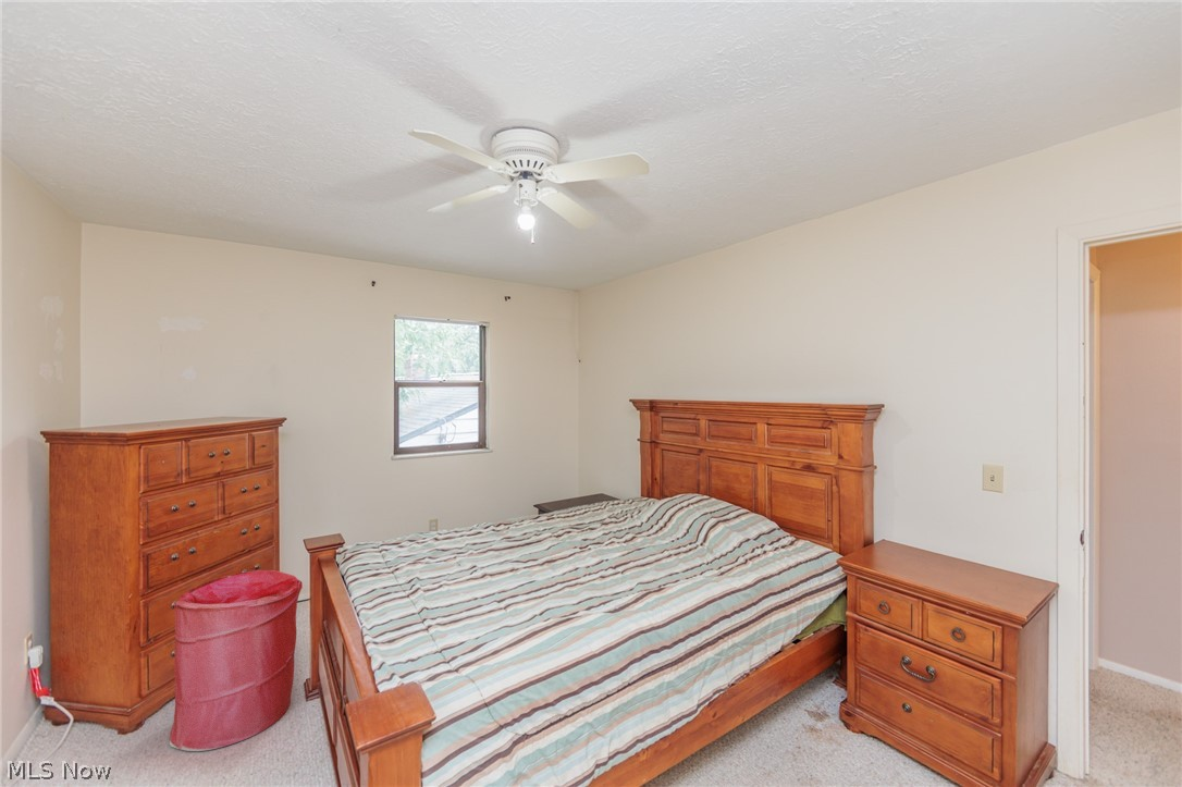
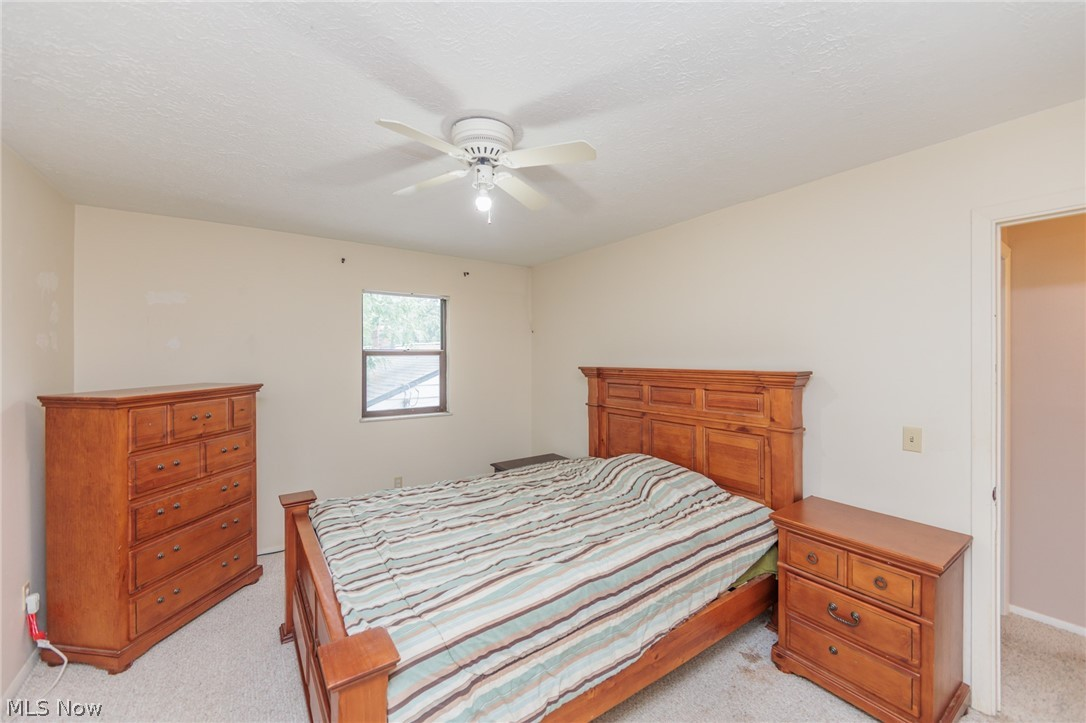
- laundry hamper (239, 649)
